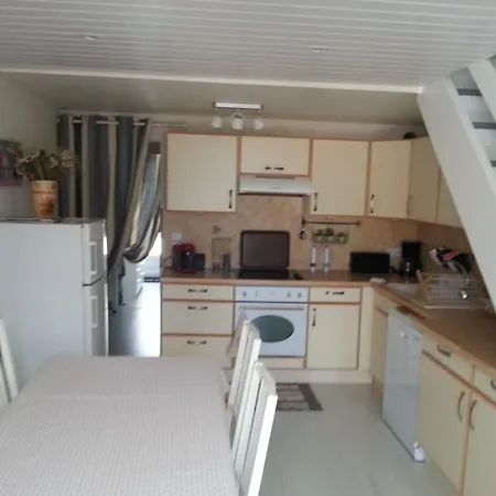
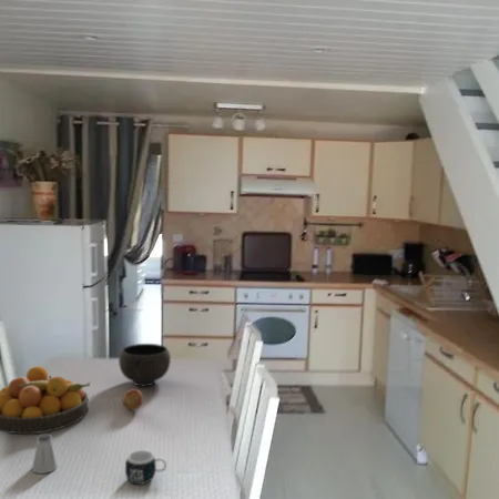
+ bowl (144, 366)
+ apple (132, 400)
+ mug (145, 467)
+ saltshaker (44, 451)
+ fruit bowl (39, 394)
